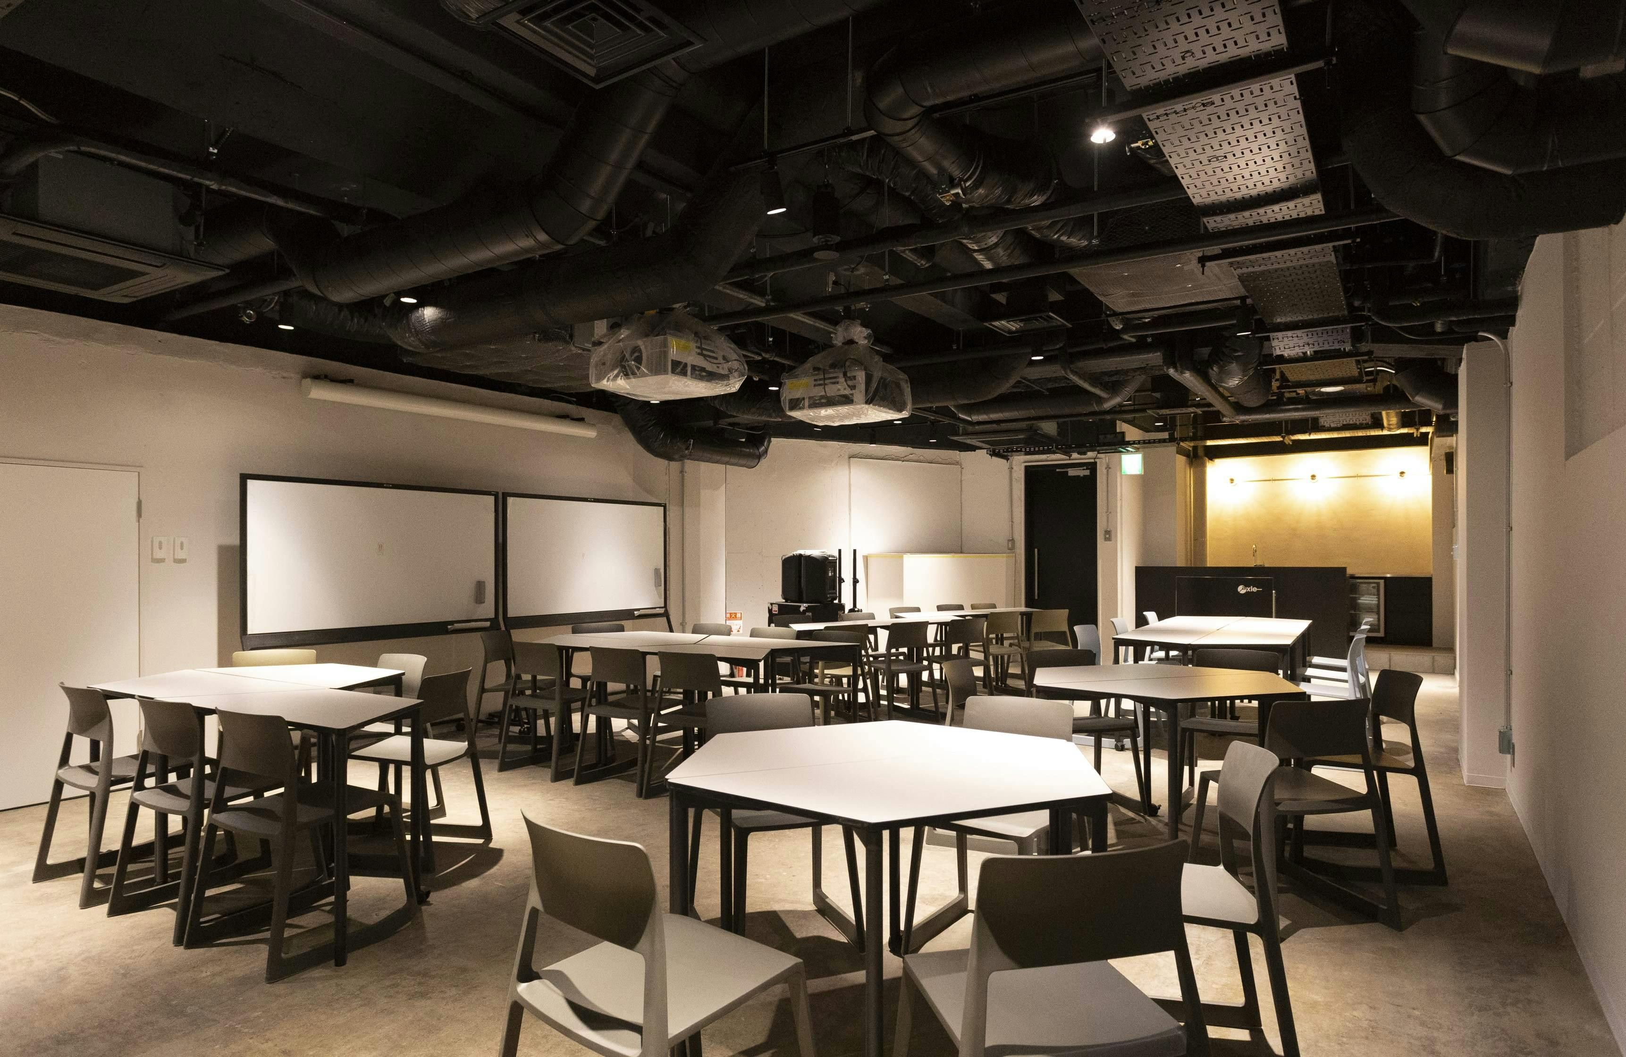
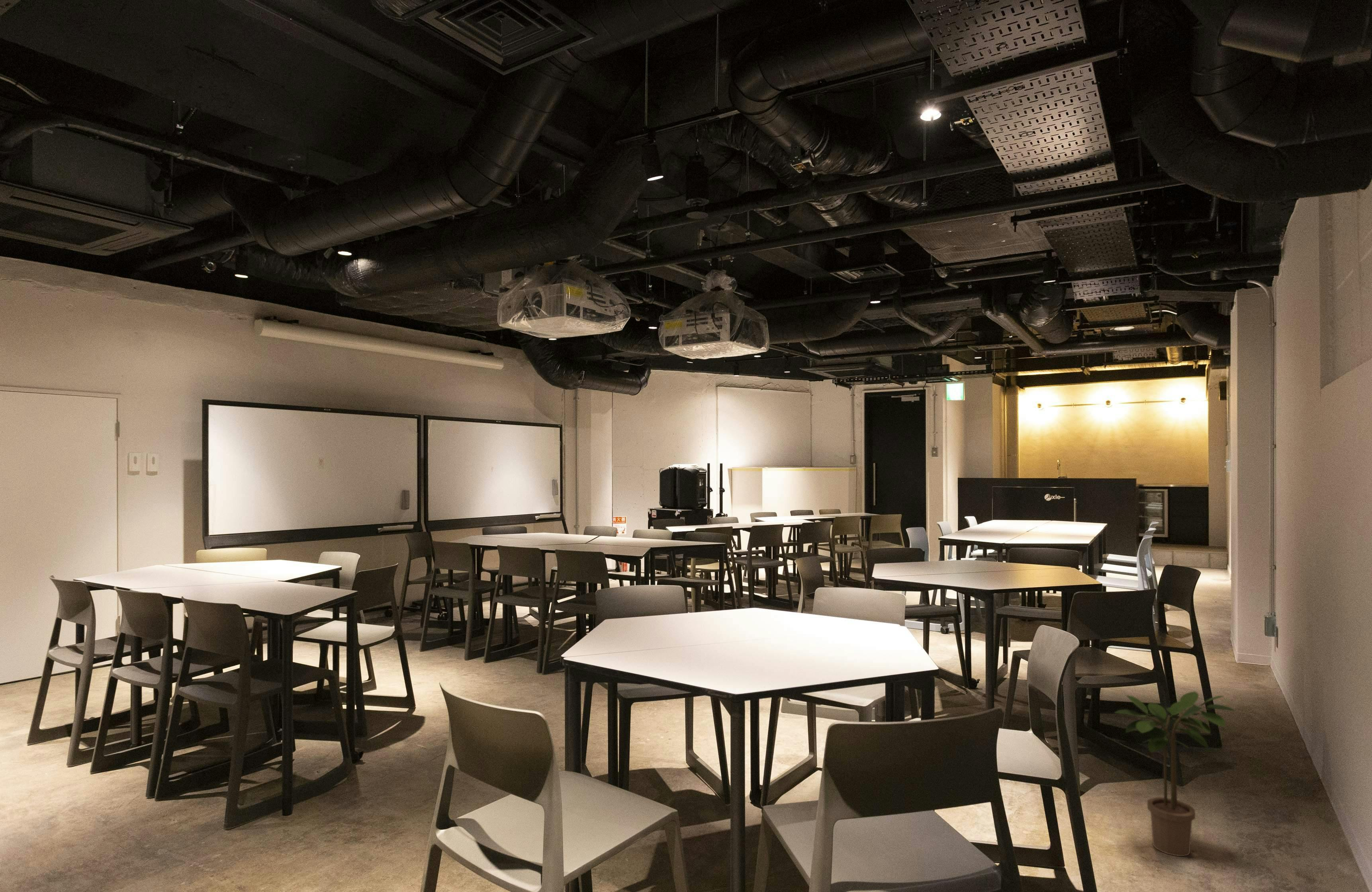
+ potted plant (1172, 765)
